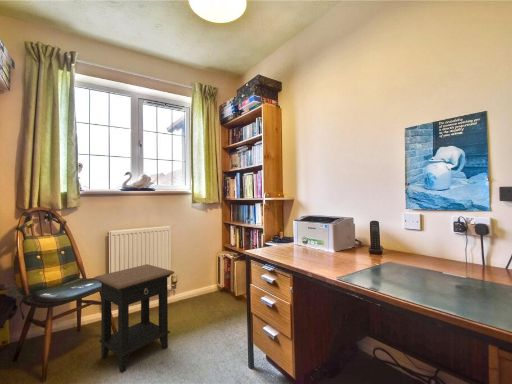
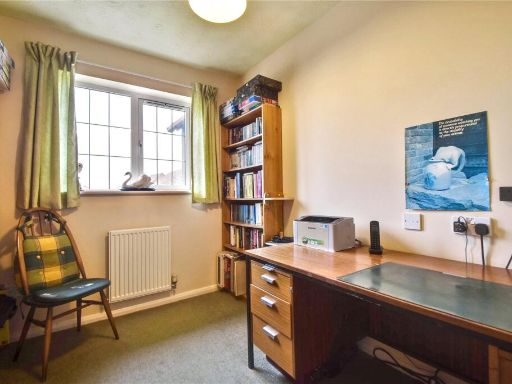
- side table (141, 312)
